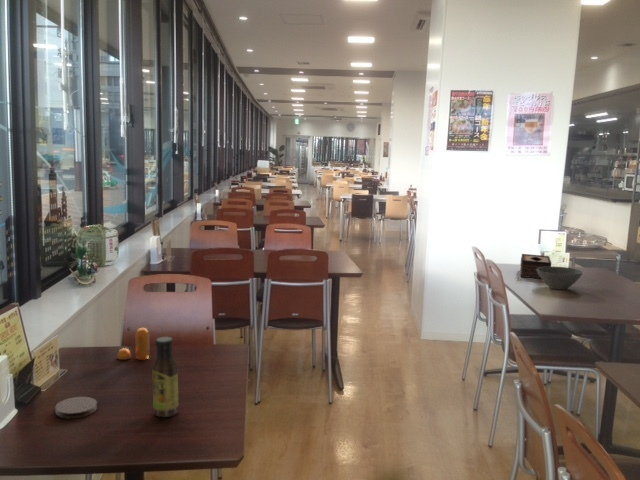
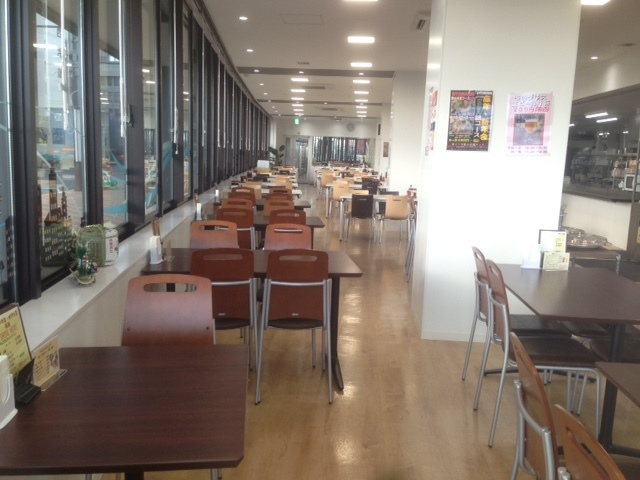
- tissue box (535, 266)
- sauce bottle (165, 375)
- coaster (76, 407)
- pepper shaker (136, 342)
- bowl (558, 278)
